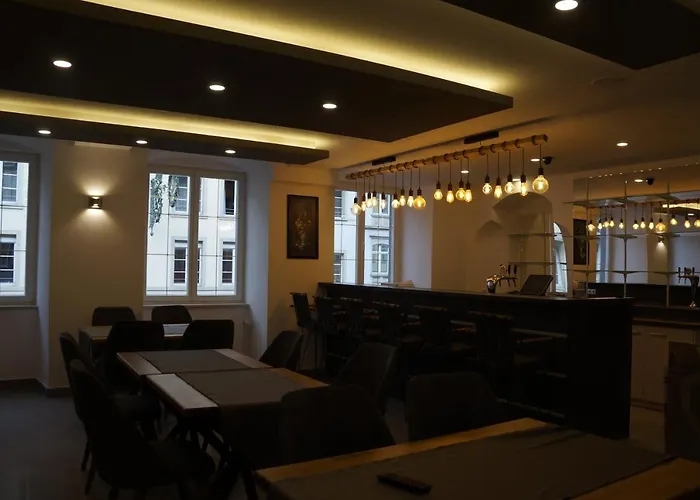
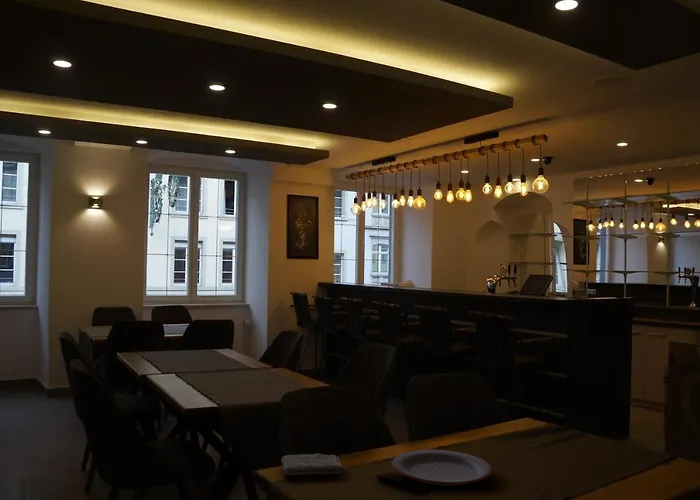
+ washcloth (311, 464)
+ plate (441, 468)
